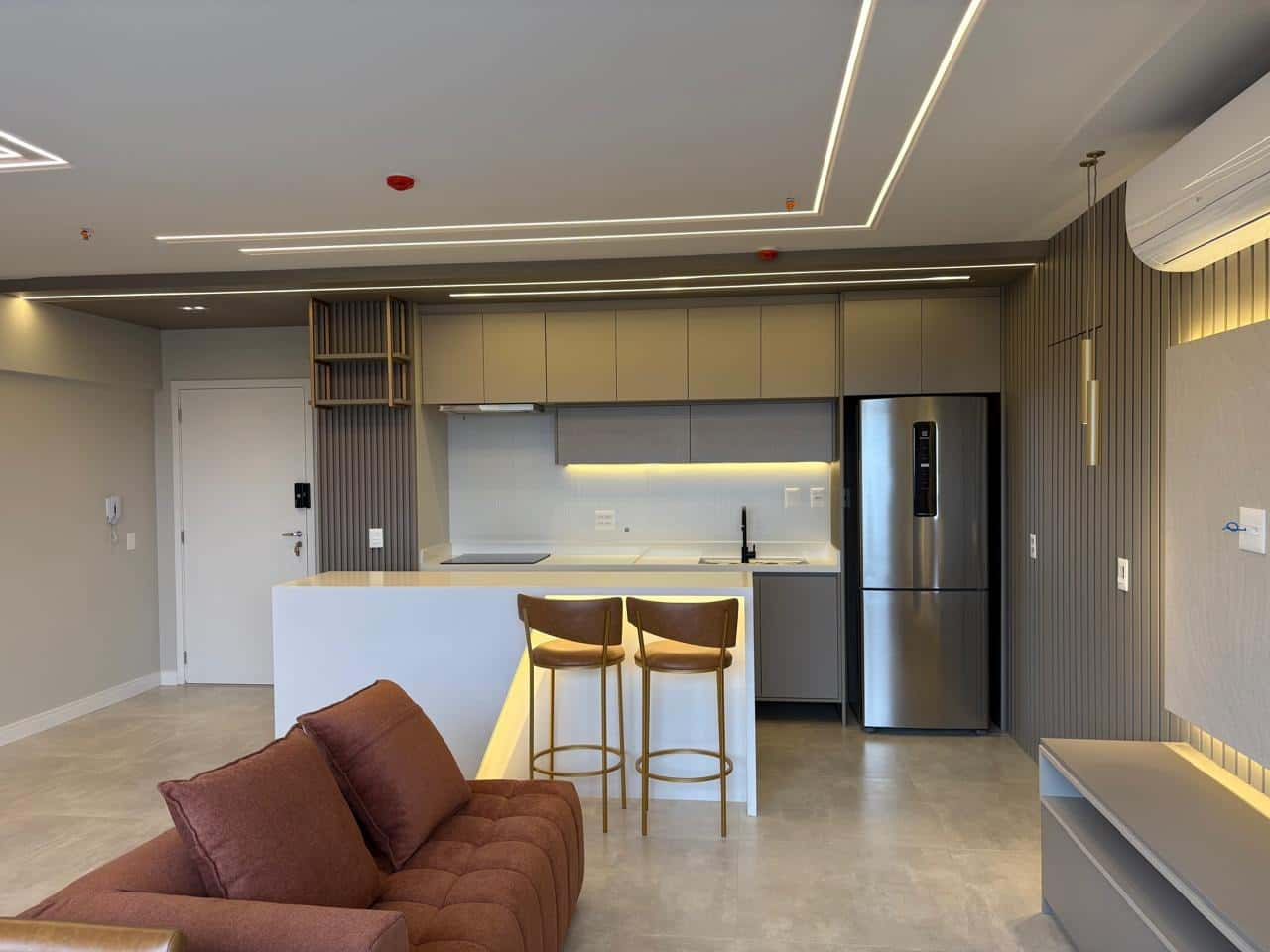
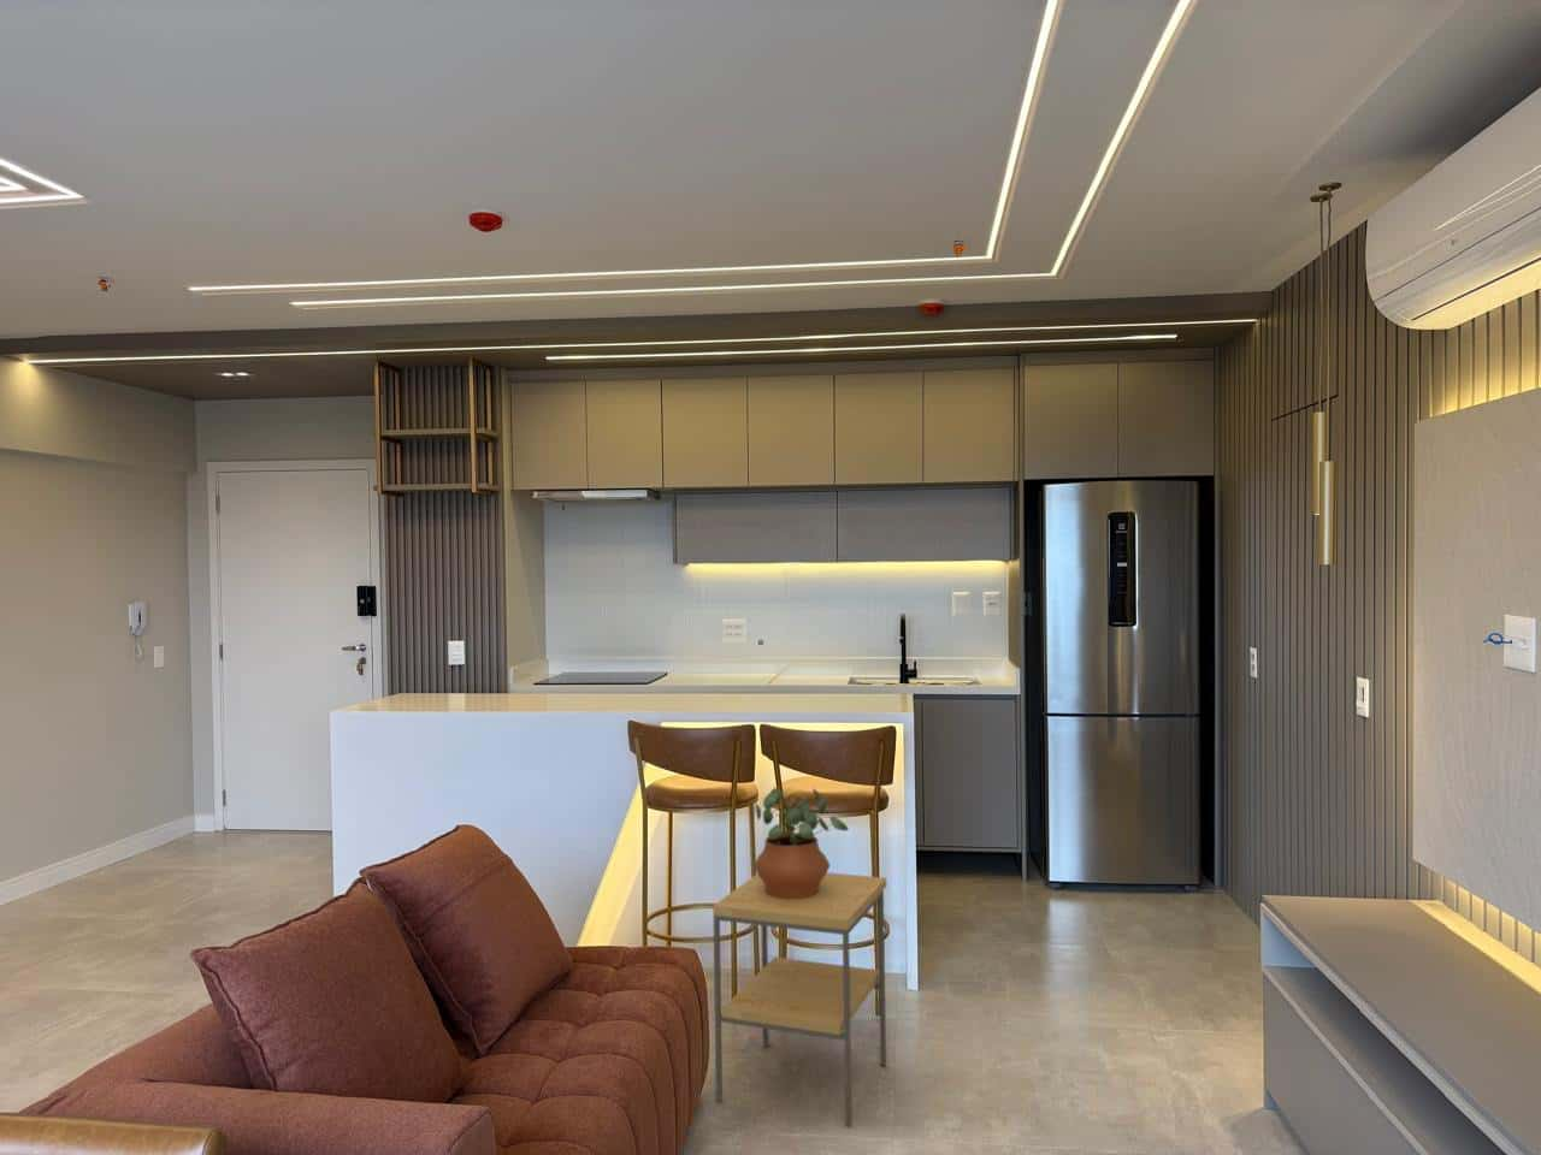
+ side table (804, 984)
+ potted plant (801, 840)
